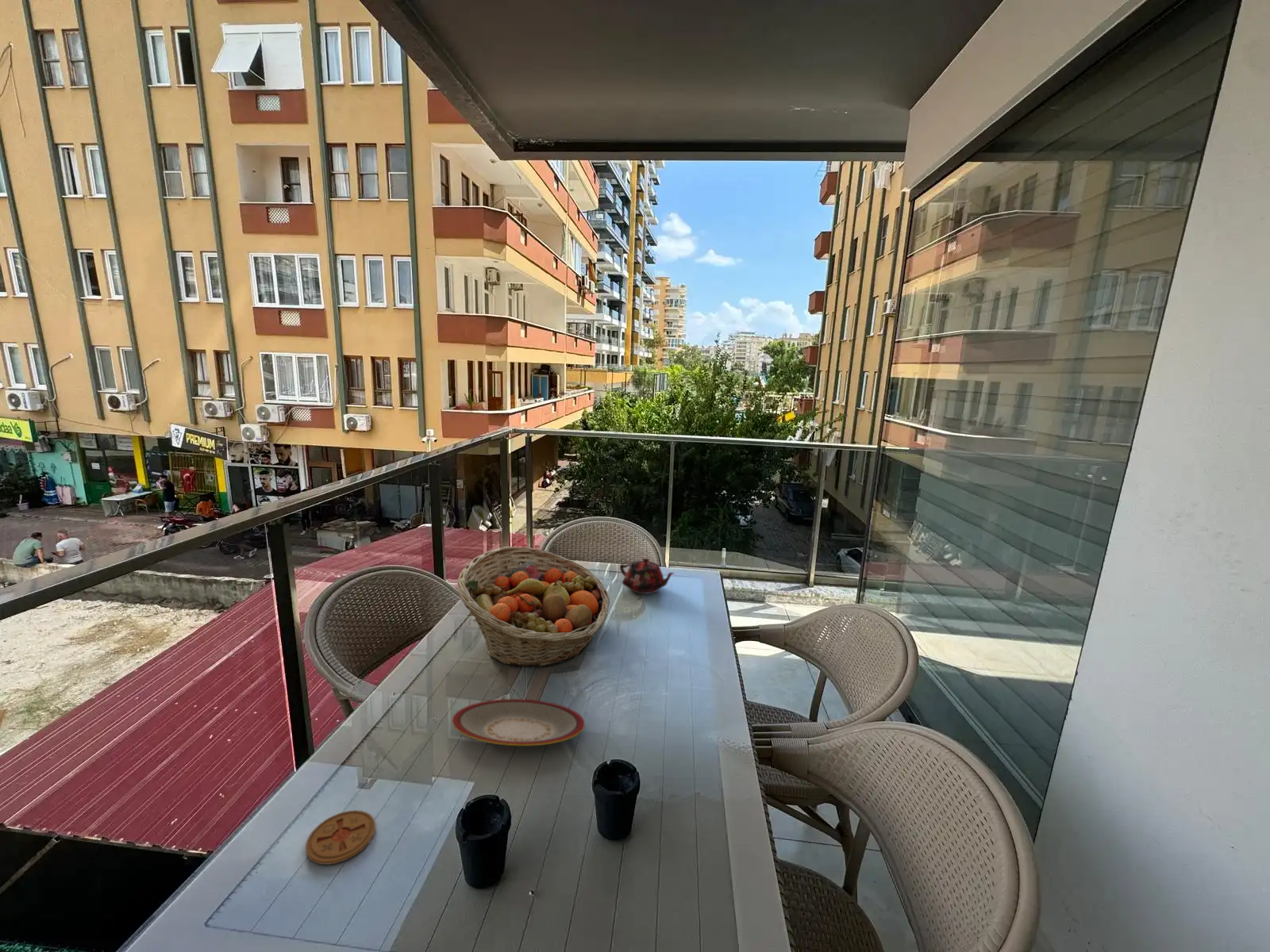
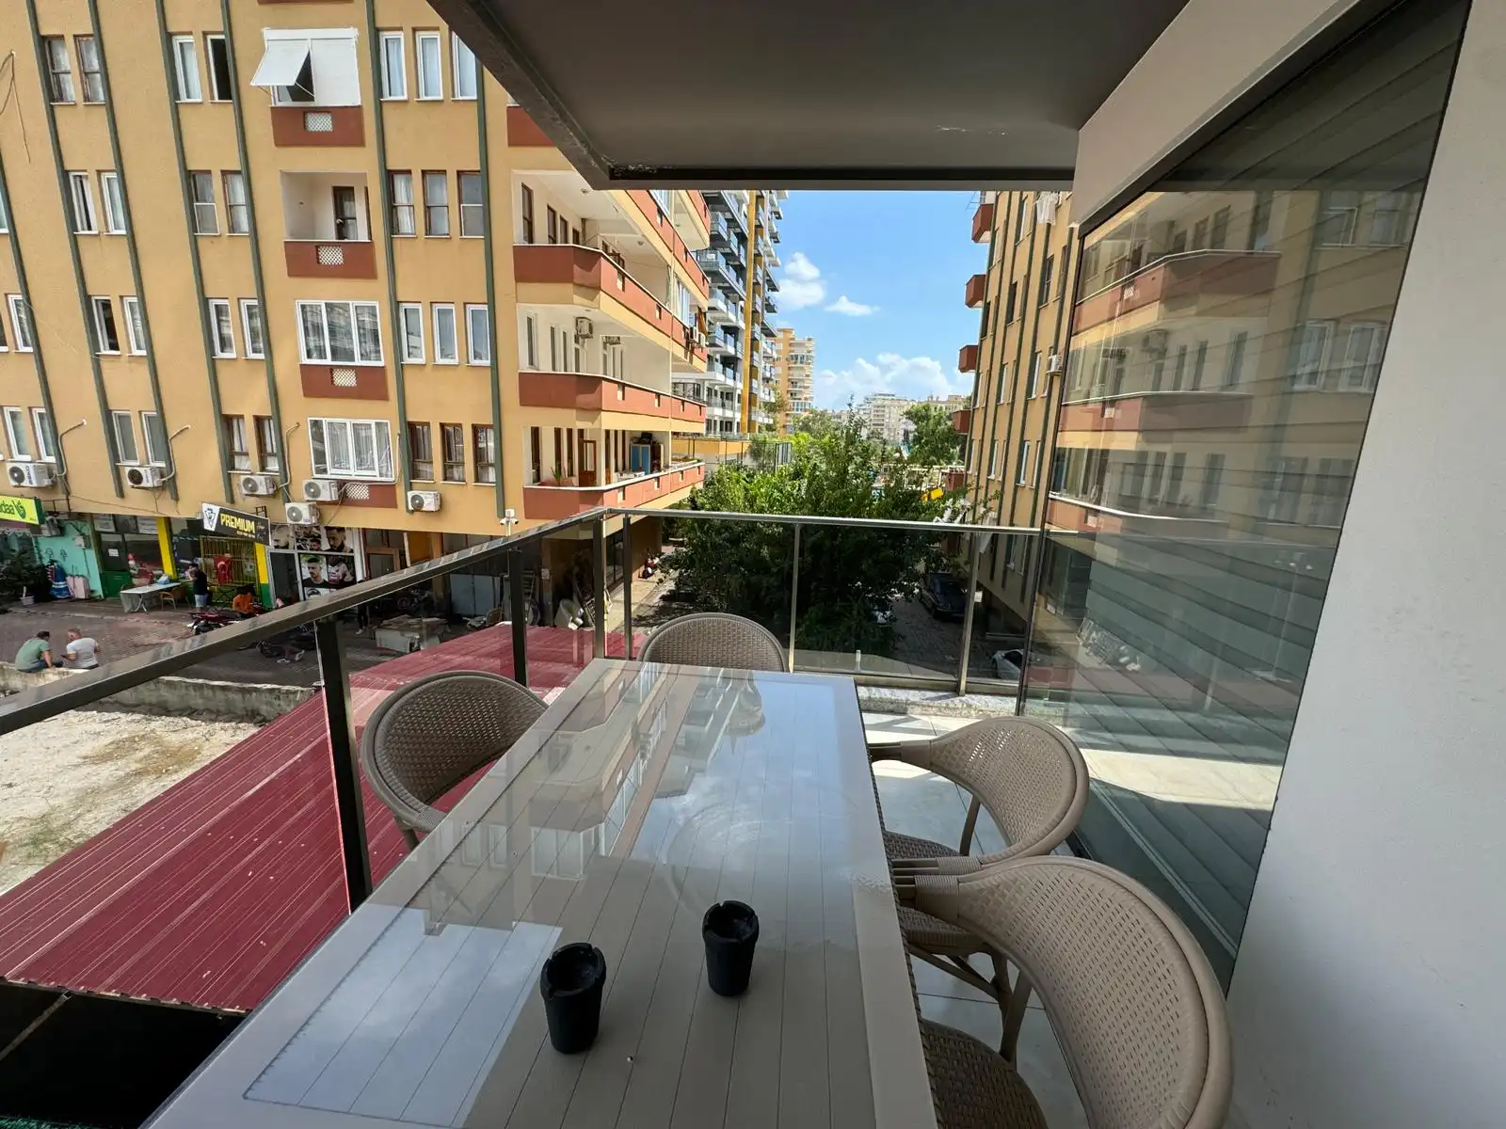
- teapot (646, 574)
- fruit basket (537, 601)
- plate (518, 725)
- coaster (341, 835)
